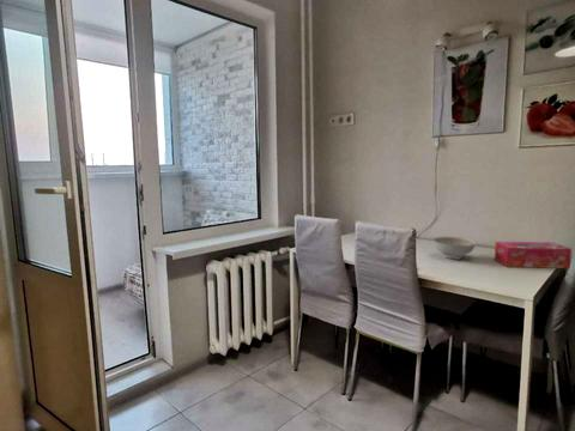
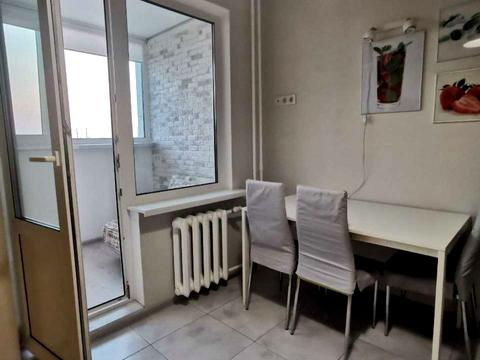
- decorative bowl (453, 248)
- tissue box (531, 254)
